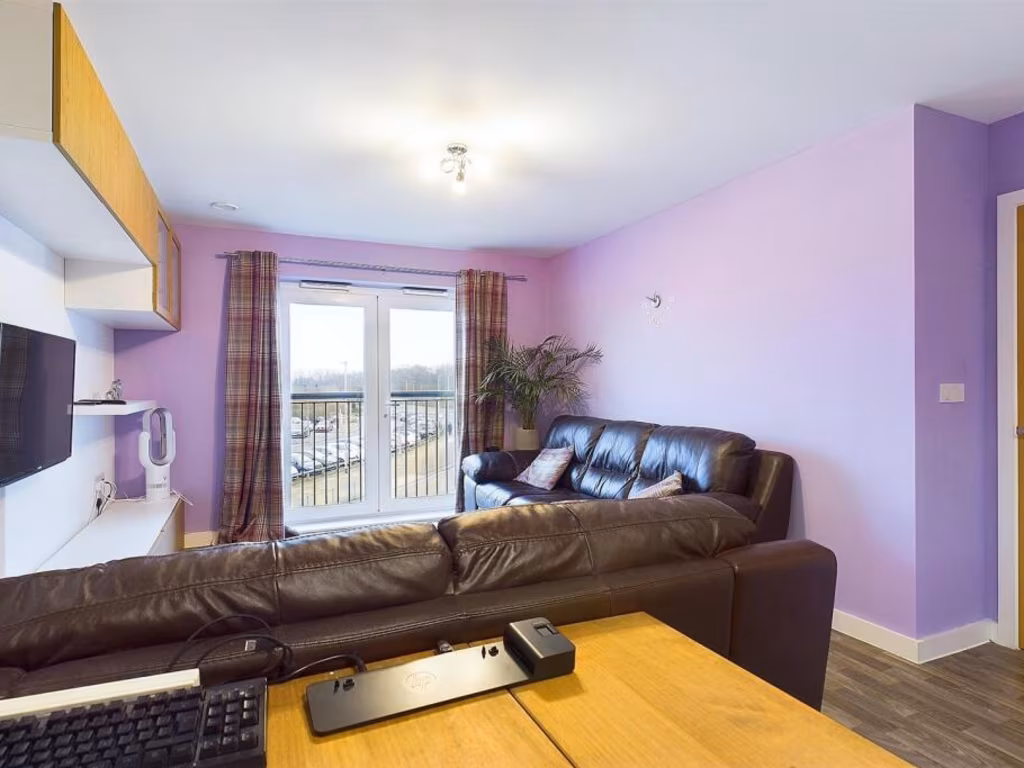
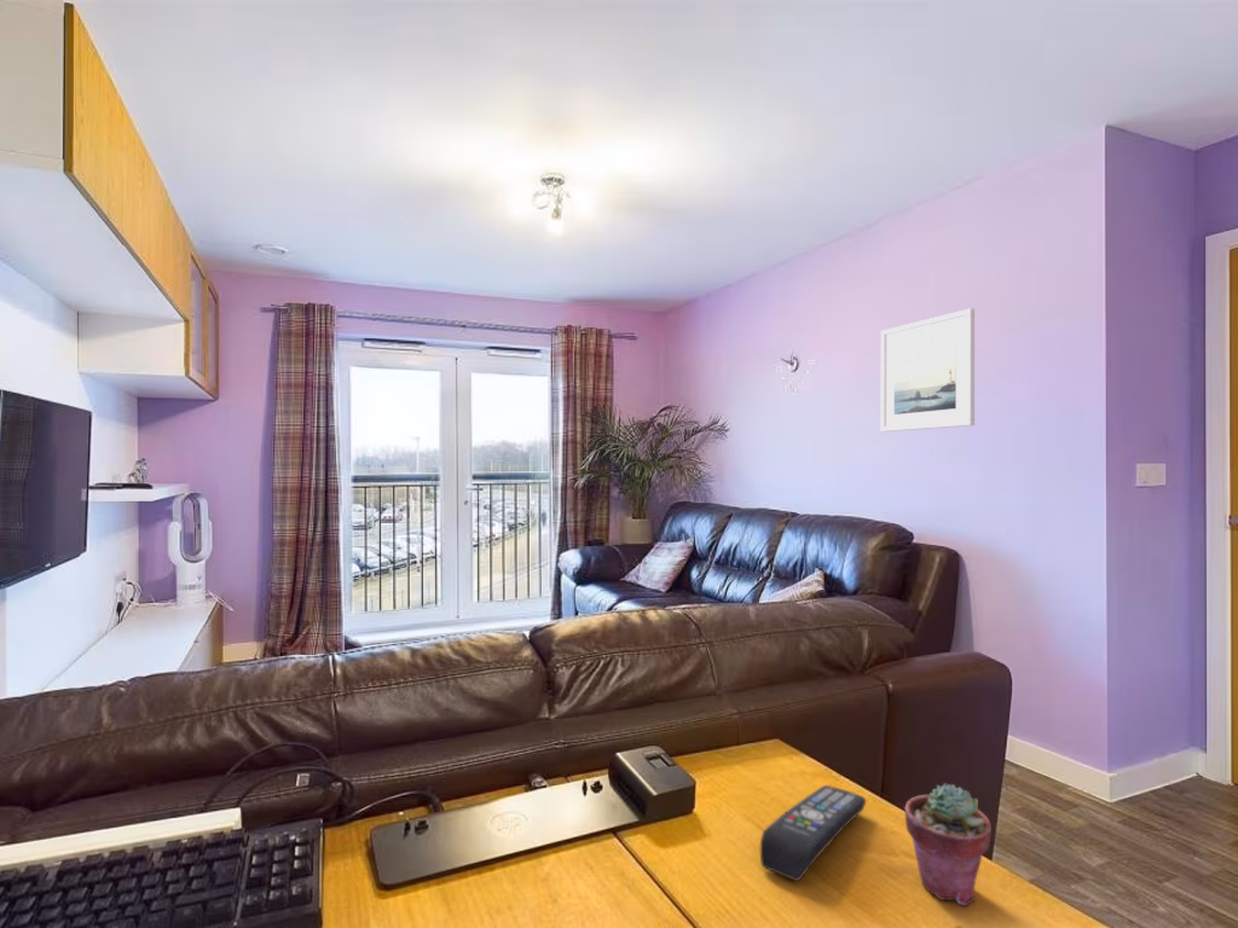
+ remote control (815, 822)
+ potted succulent (947, 835)
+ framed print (924, 375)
